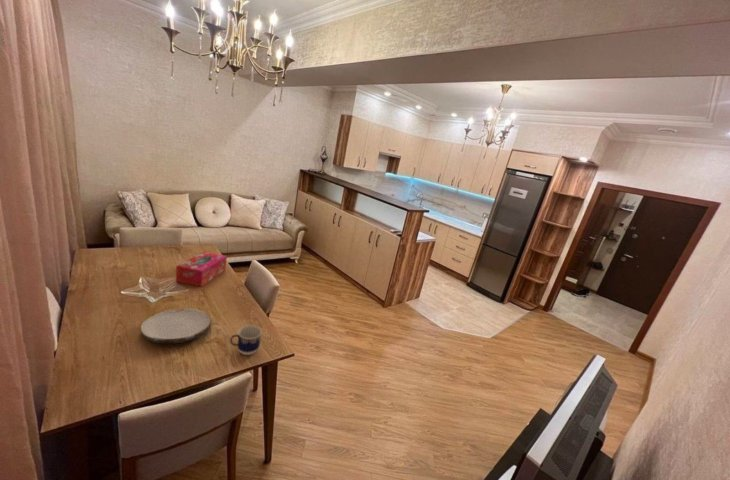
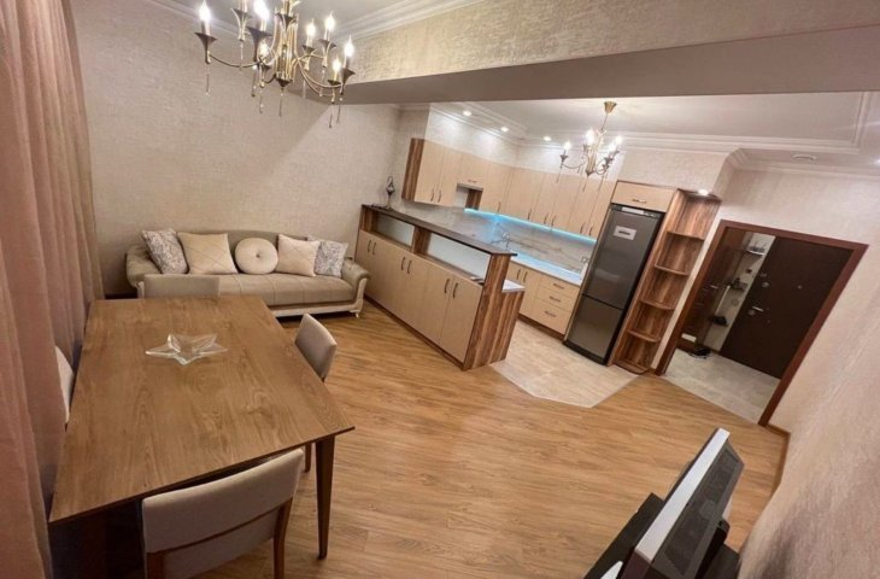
- cup (245, 341)
- tissue box (203, 267)
- plate (177, 325)
